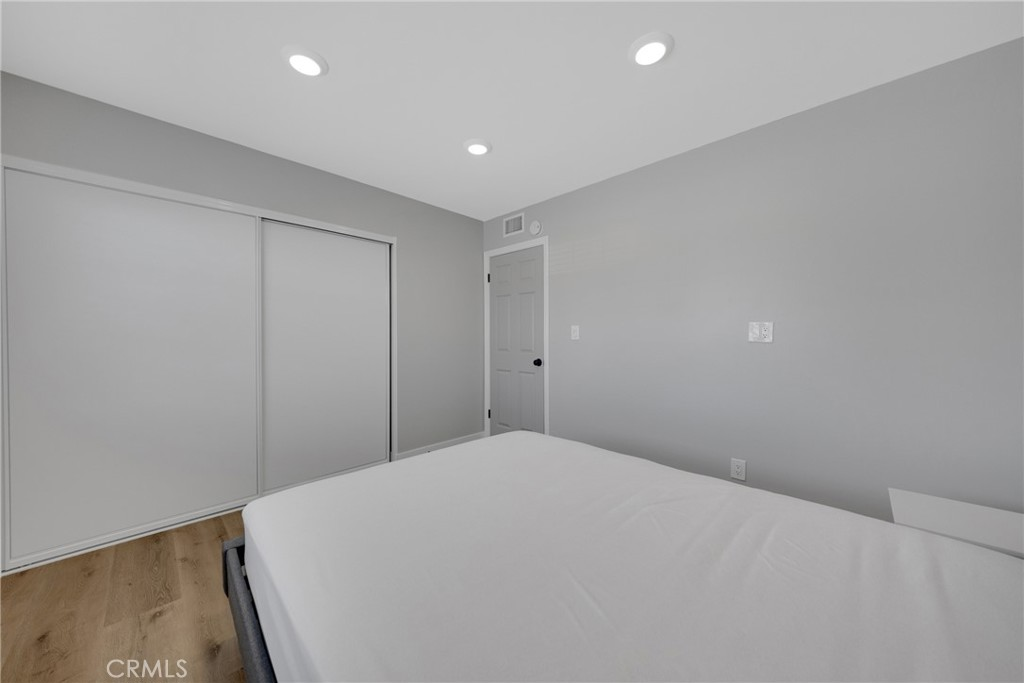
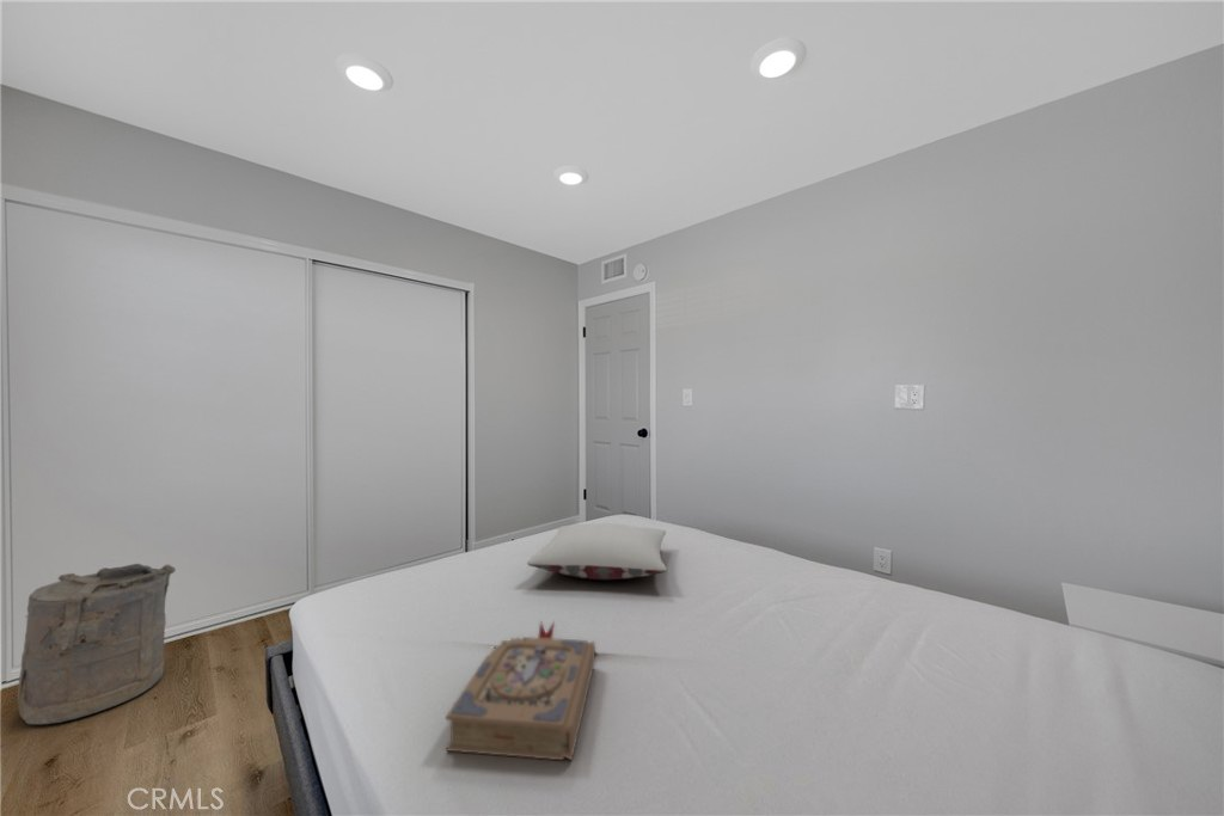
+ pillow (605, 545)
+ book (533, 676)
+ laundry hamper (94, 633)
